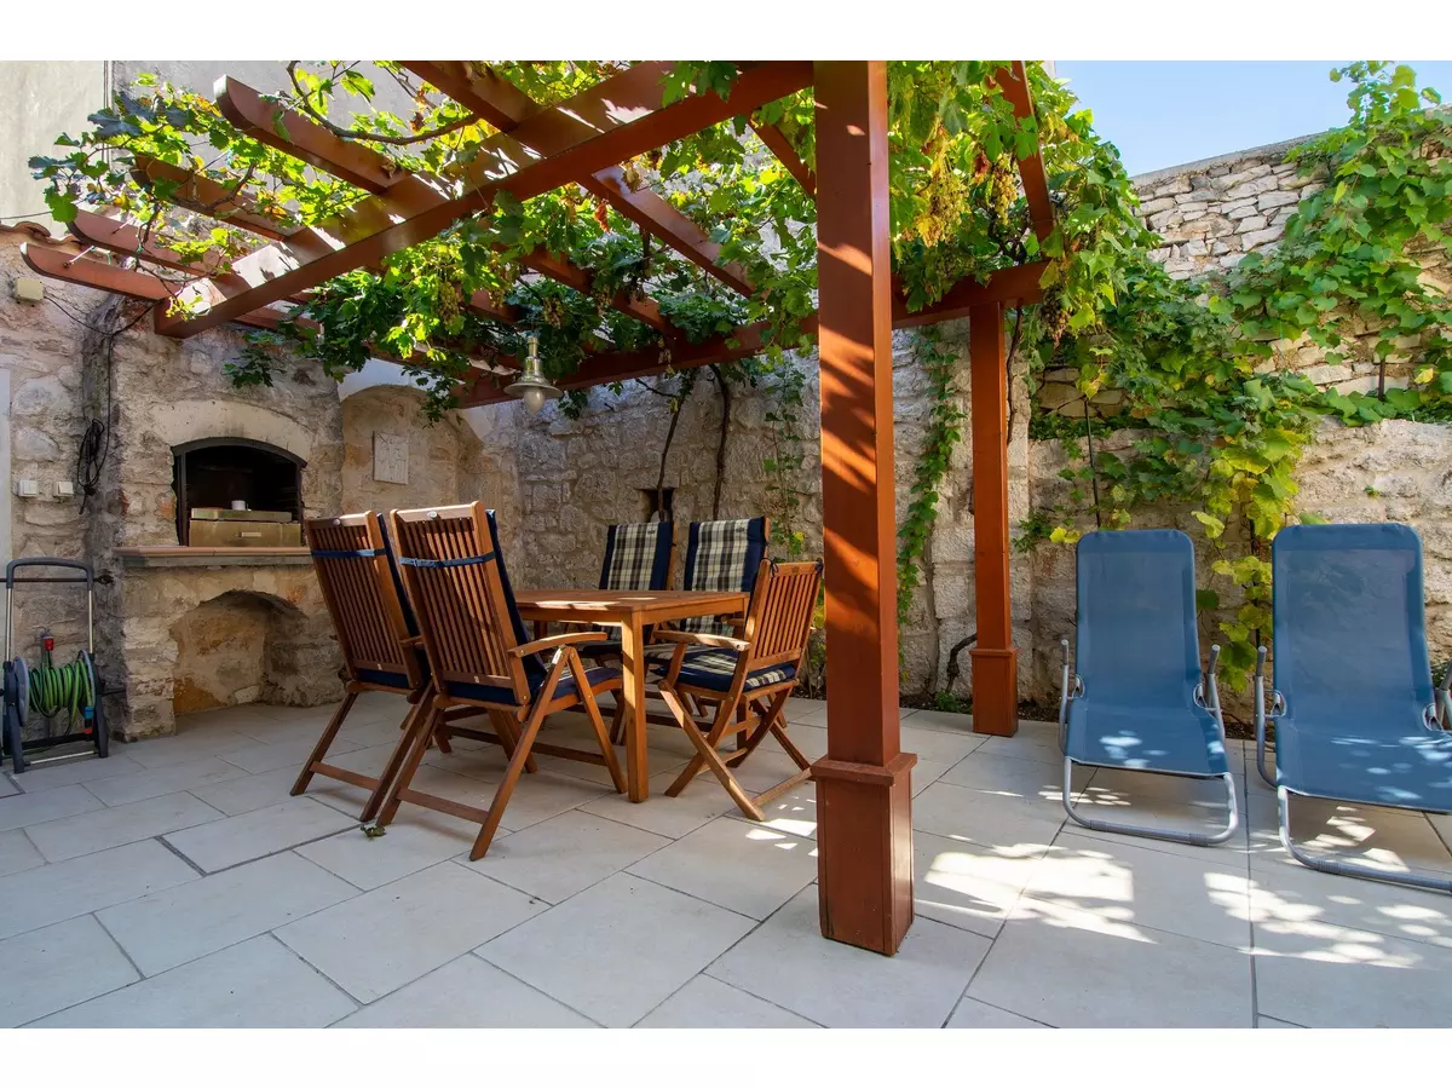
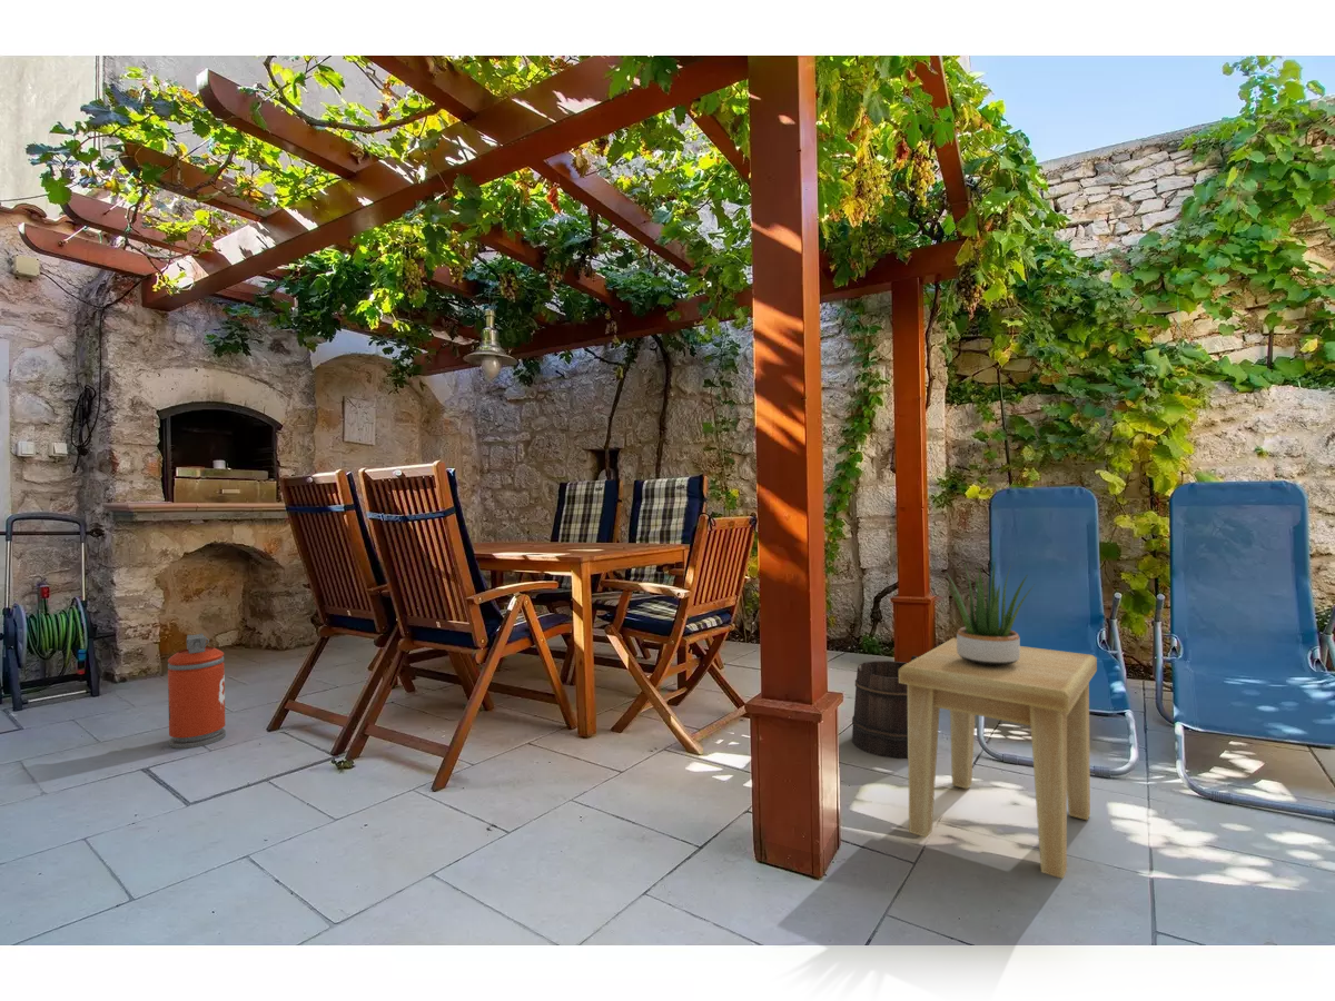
+ side table (1002, 720)
+ potted plant (987, 612)
+ bucket (892, 701)
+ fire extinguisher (196, 685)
